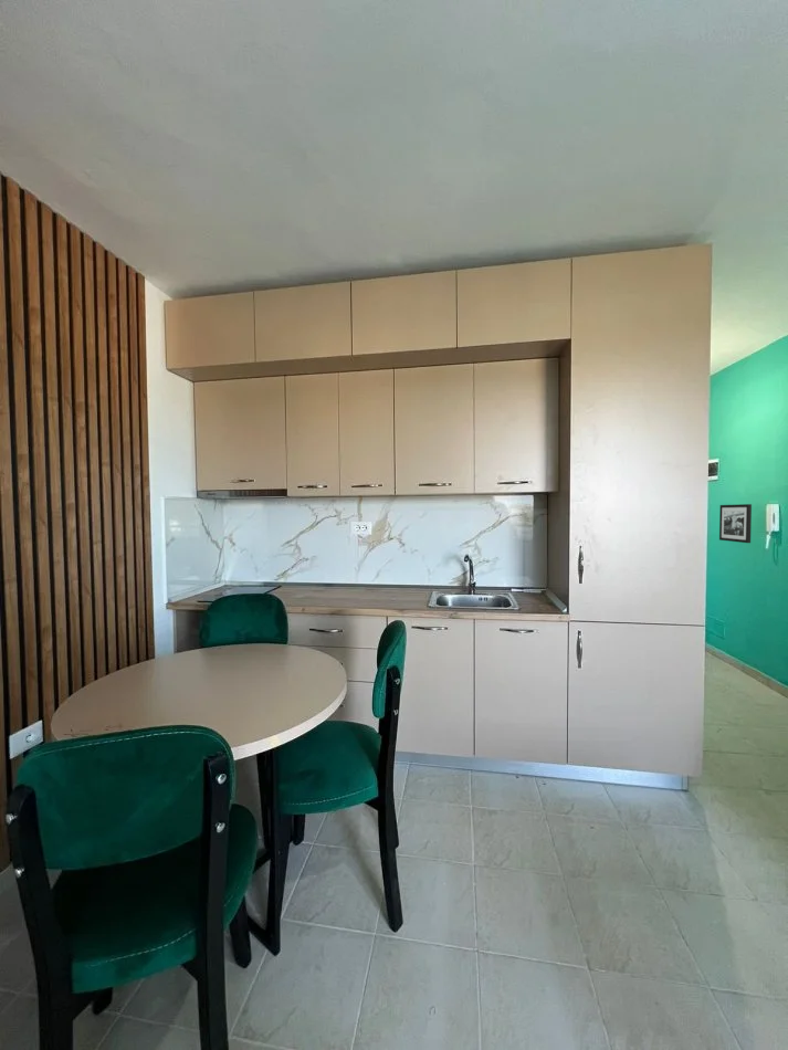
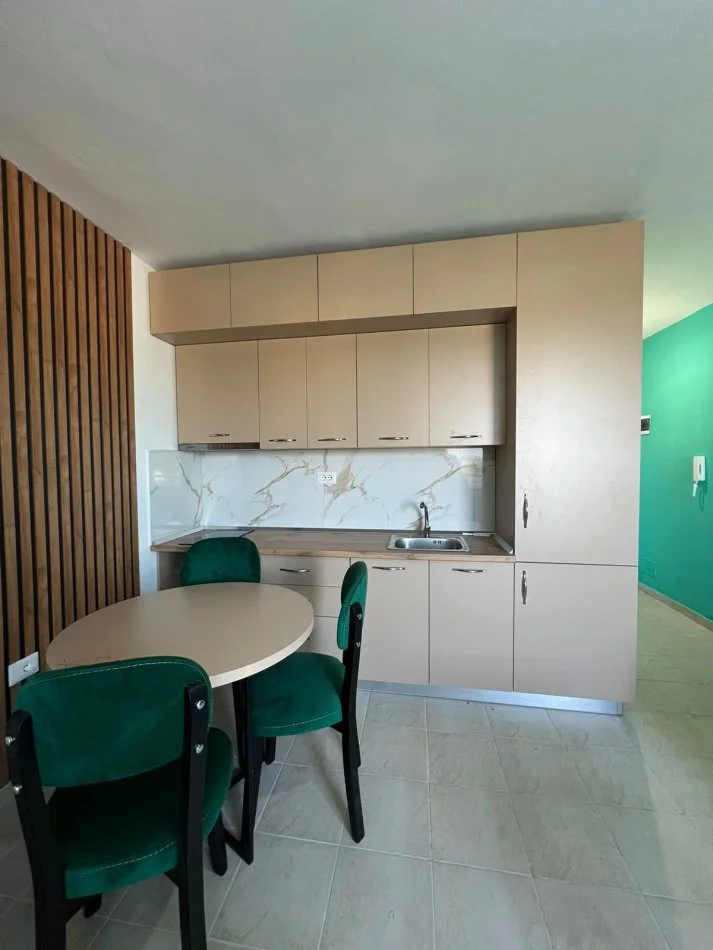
- picture frame (734, 523)
